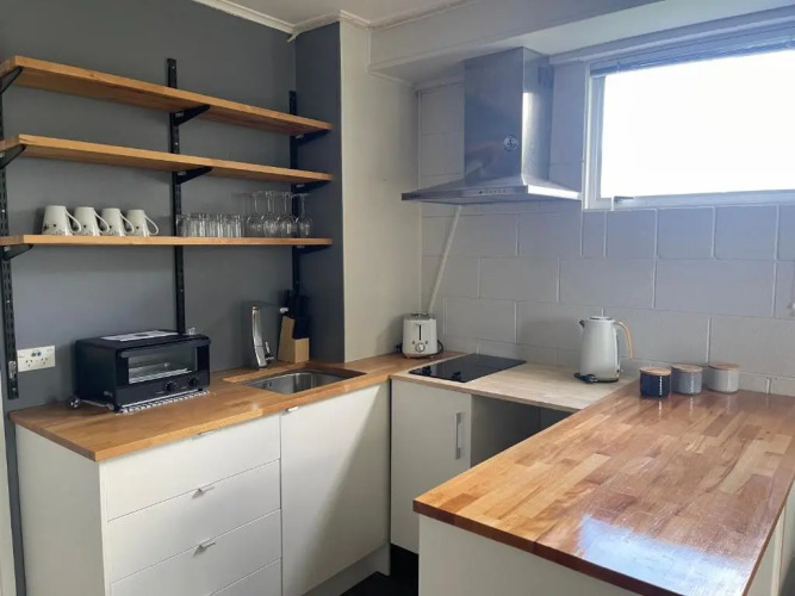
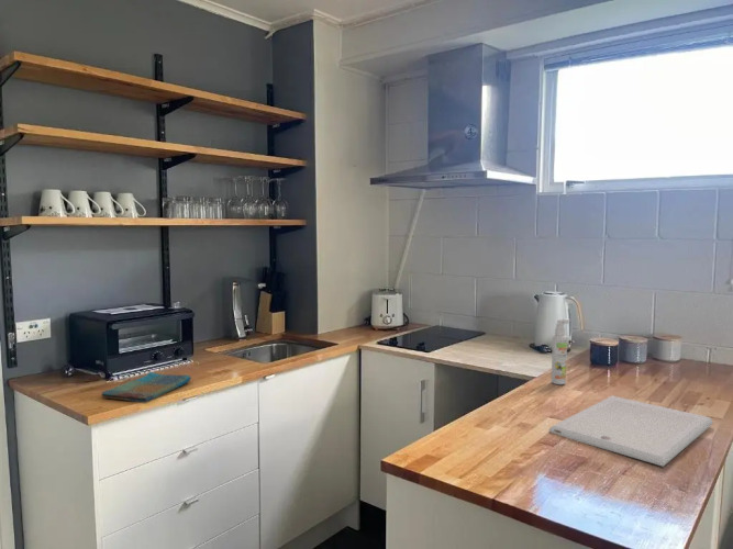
+ spray bottle (560, 350)
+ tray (632, 425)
+ dish towel (148, 385)
